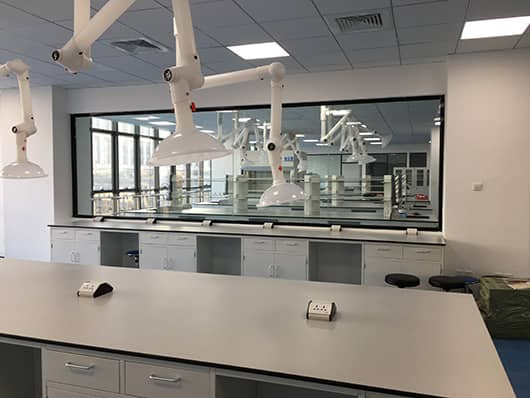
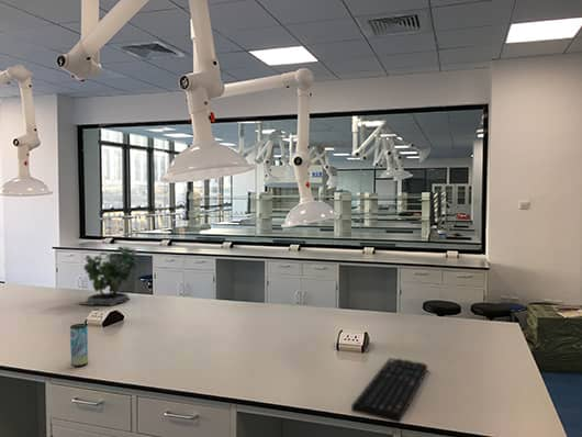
+ beverage can (79, 345)
+ keyboard (393, 384)
+ potted plant (112, 272)
